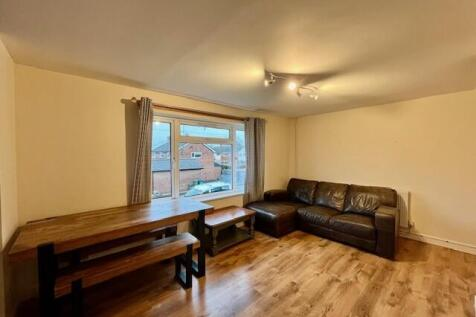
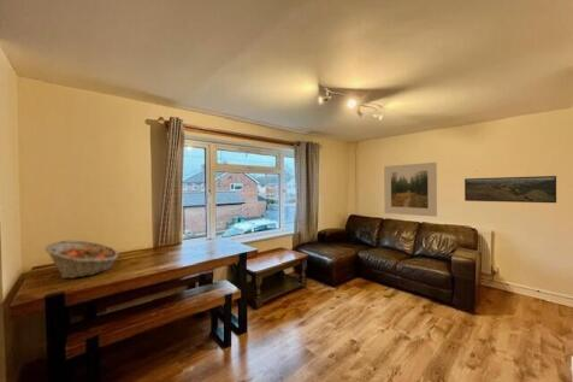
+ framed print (506, 189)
+ fruit basket (84, 255)
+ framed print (408, 189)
